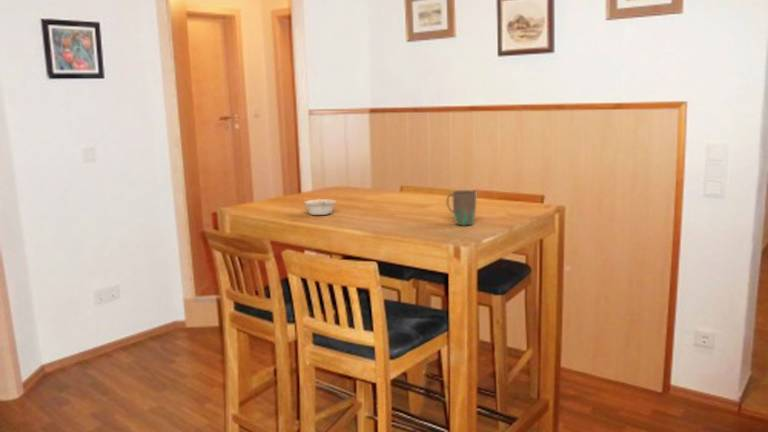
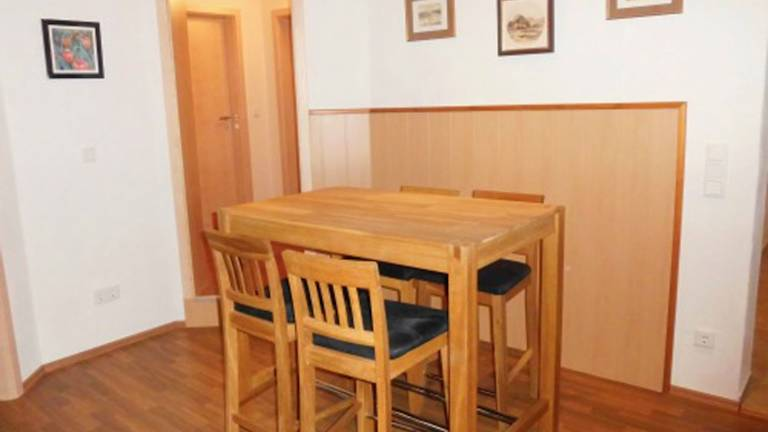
- legume (321, 206)
- mug (460, 207)
